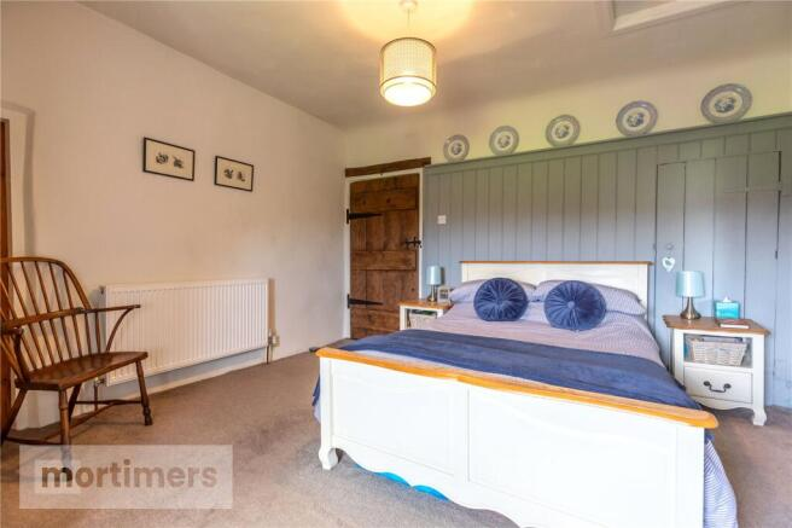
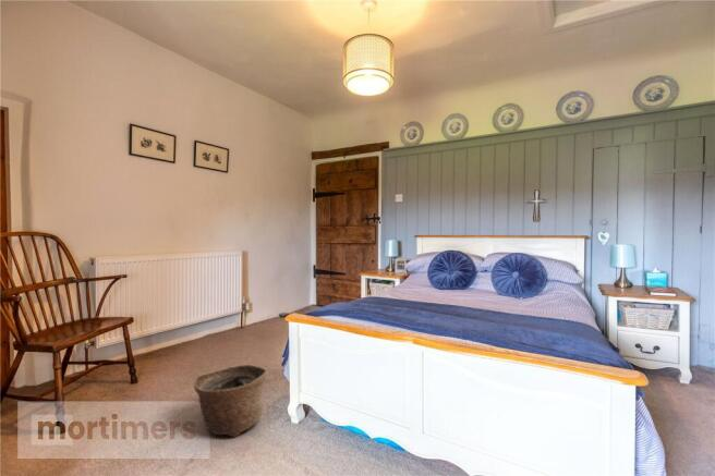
+ decorative cross (536, 206)
+ basket (231, 396)
